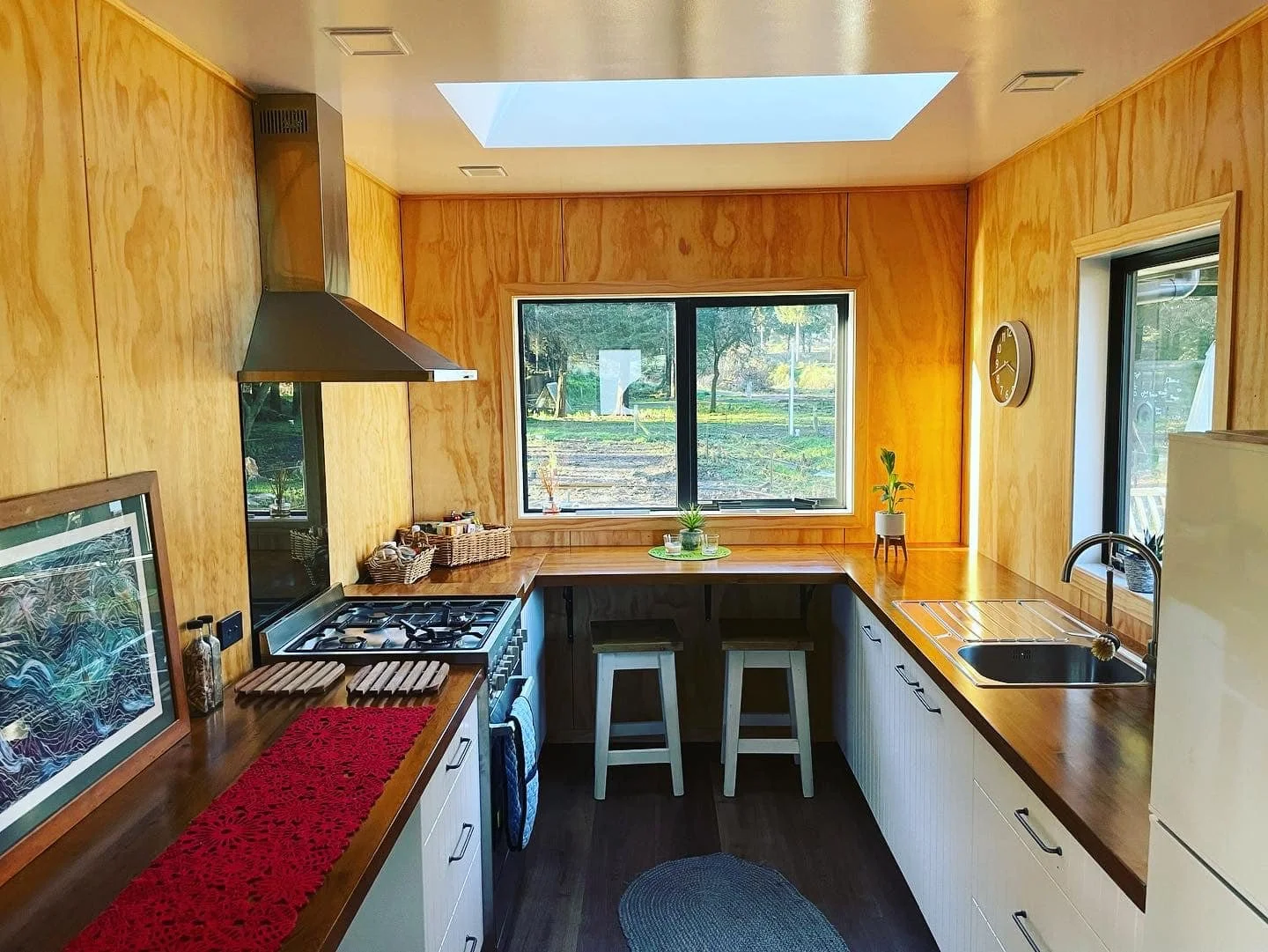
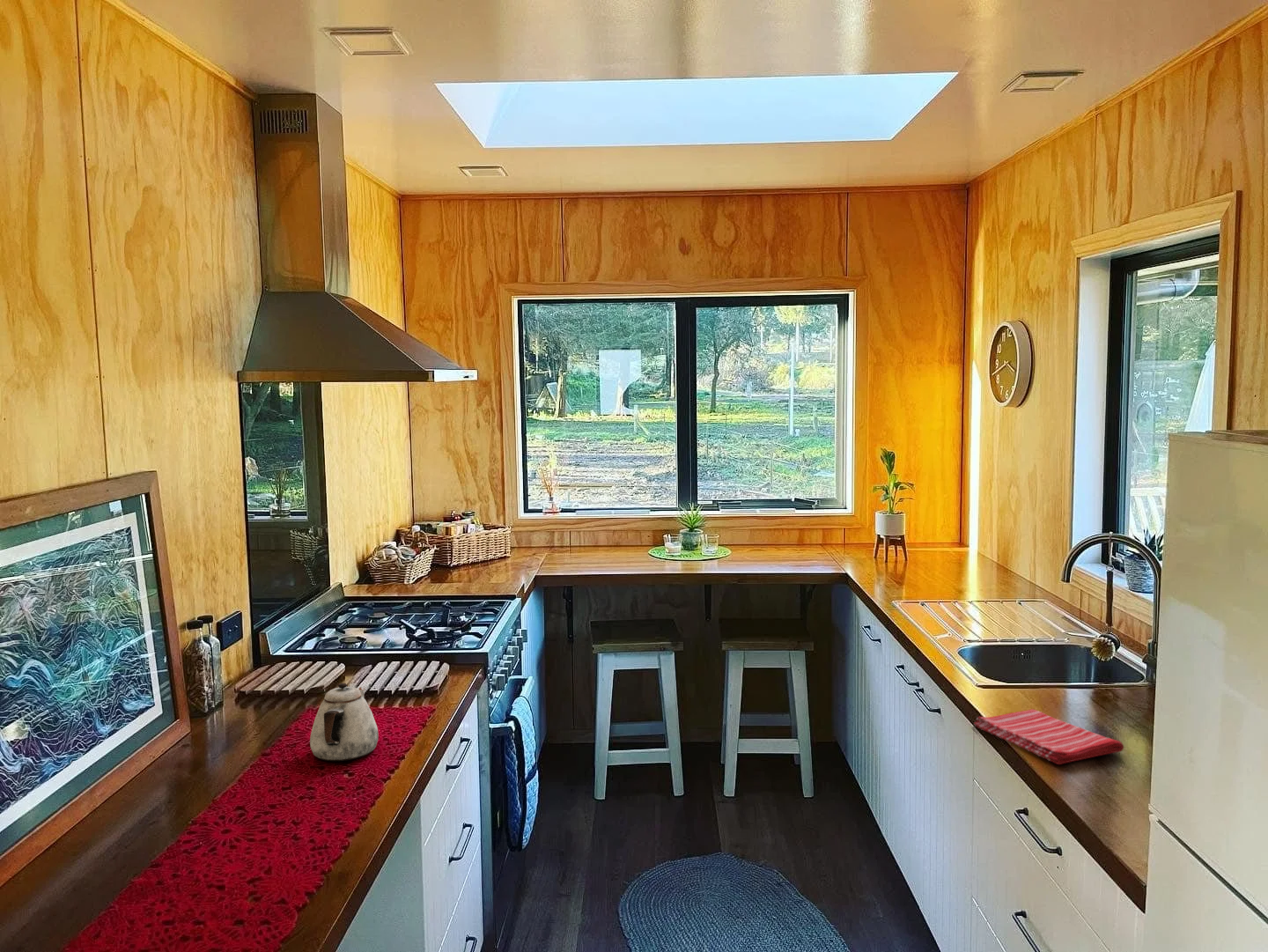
+ teapot (346, 715)
+ dish towel (1046, 733)
